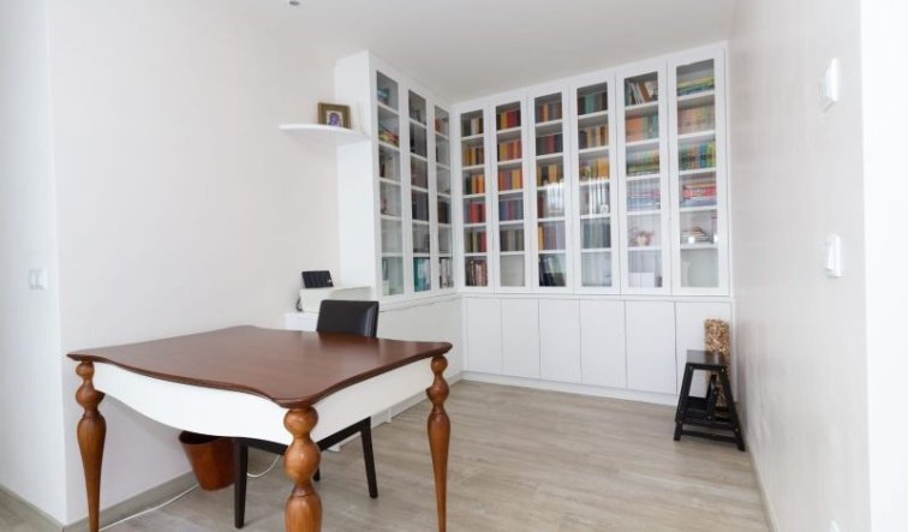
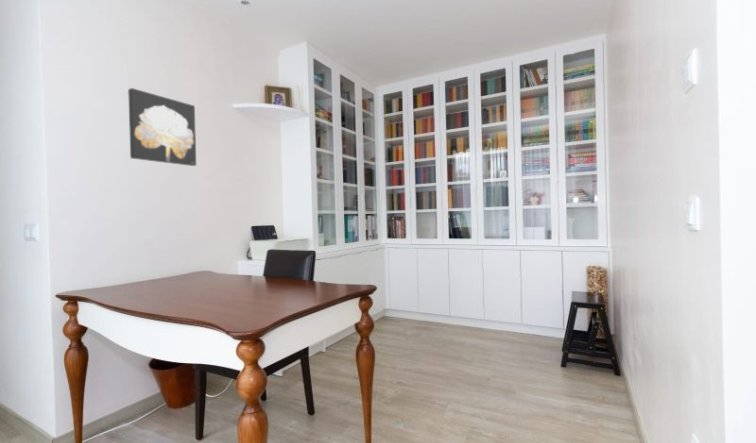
+ wall art (164, 130)
